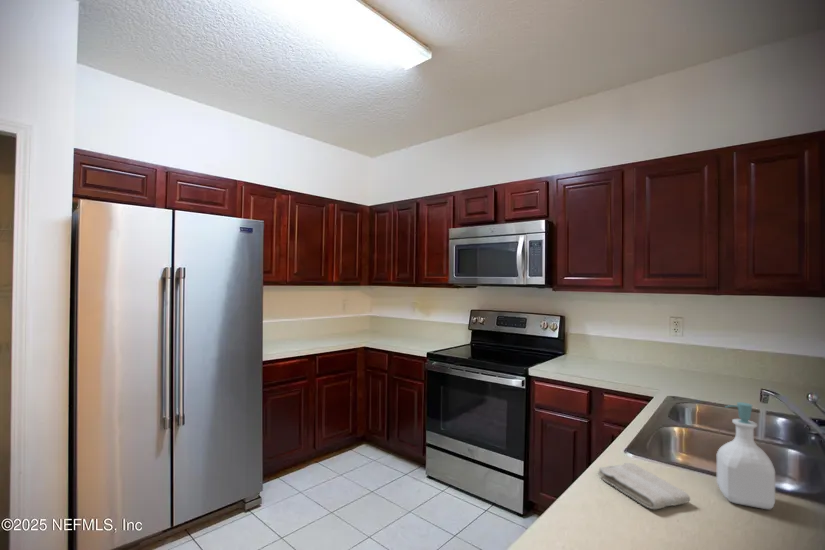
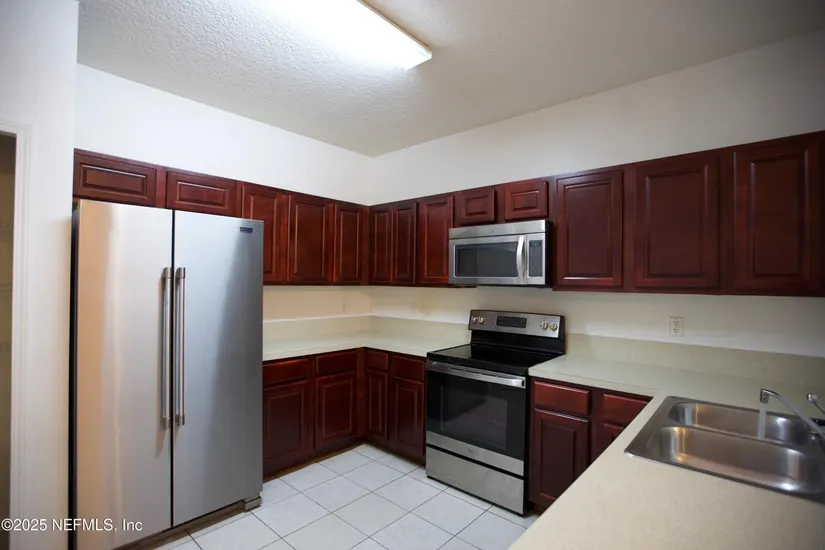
- soap bottle (744, 451)
- washcloth (640, 483)
